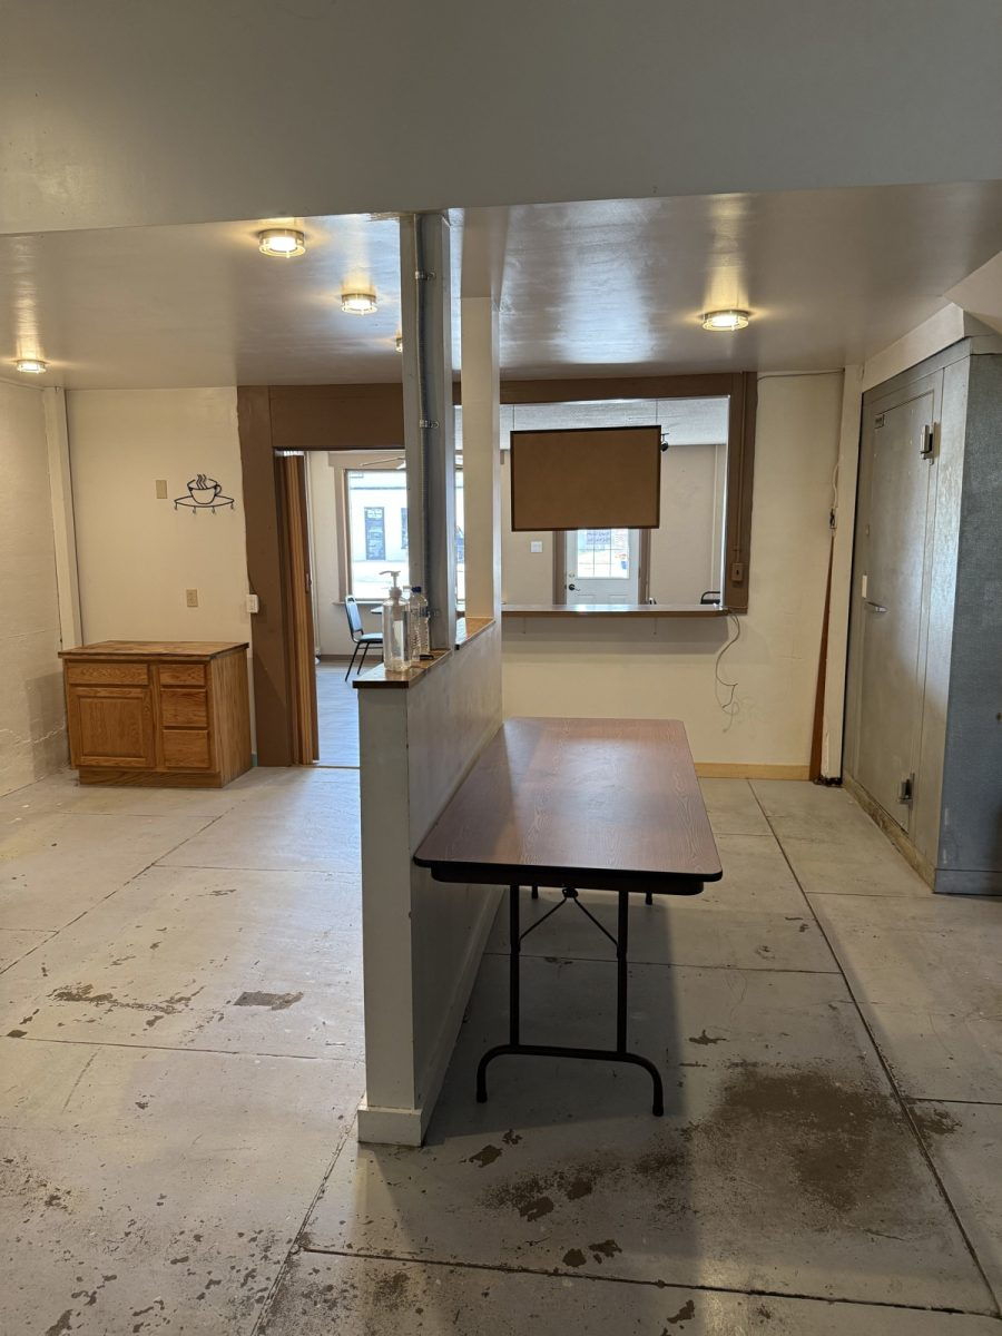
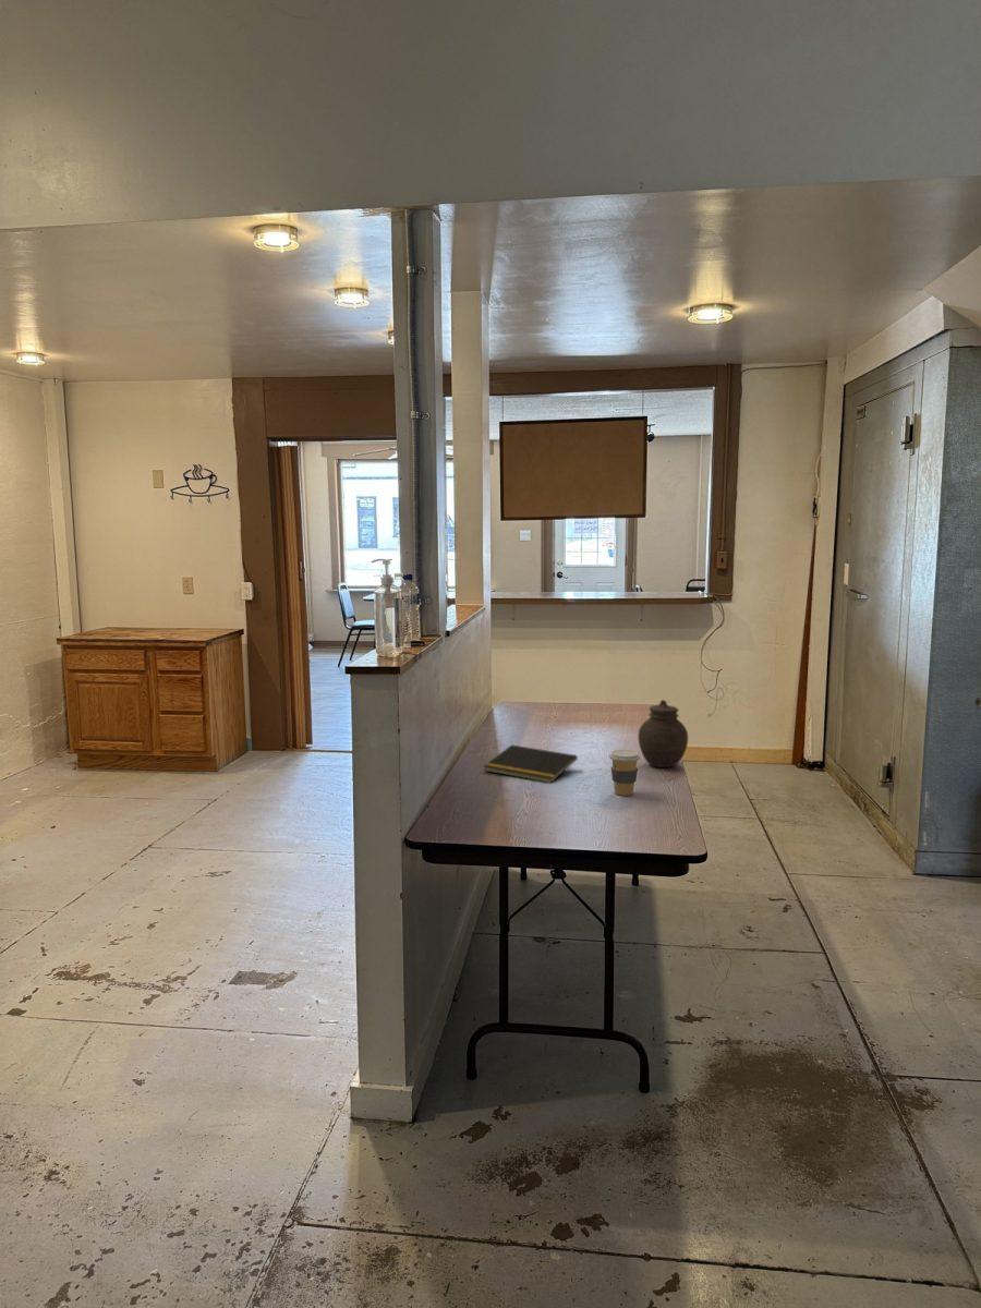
+ coffee cup (623, 773)
+ jar (663, 732)
+ notepad (530, 762)
